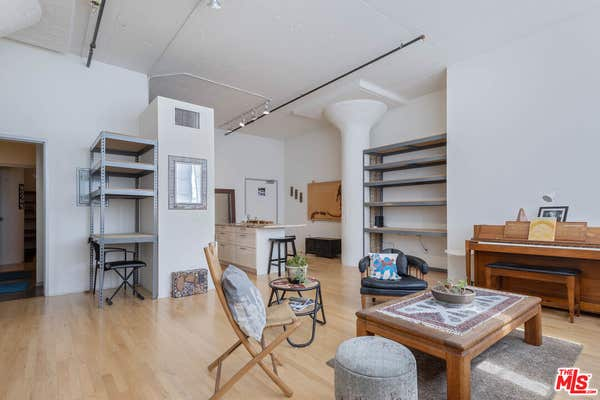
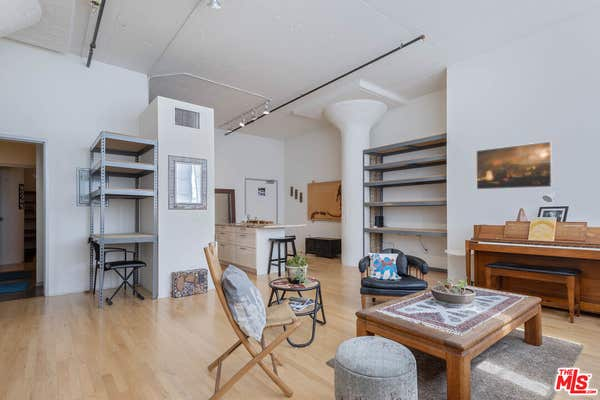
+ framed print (511, 167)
